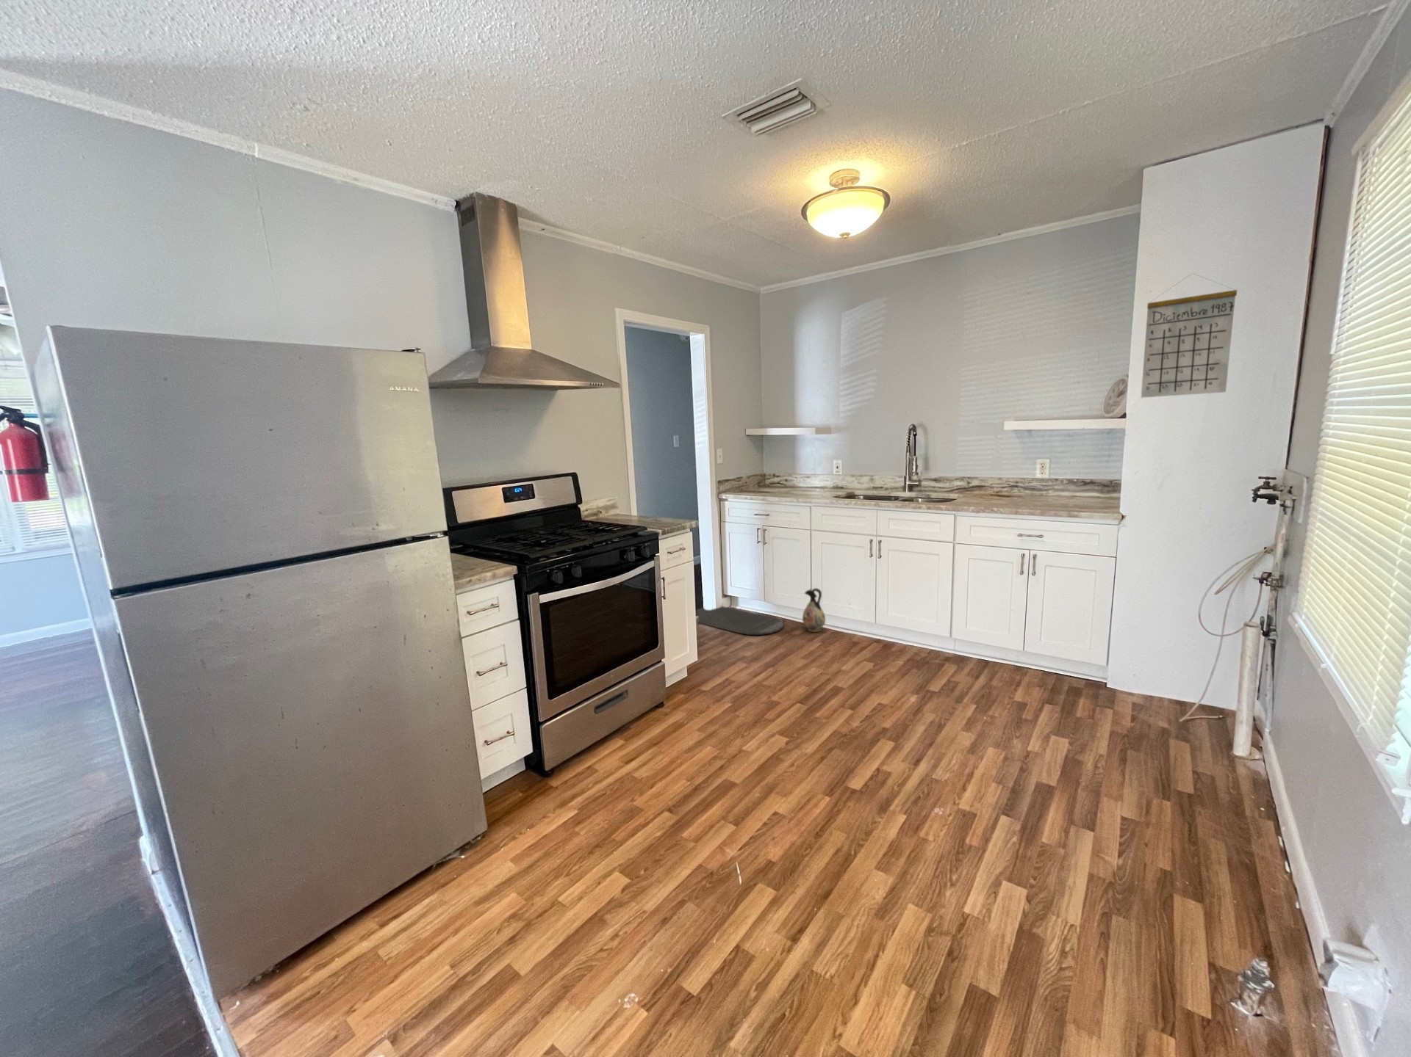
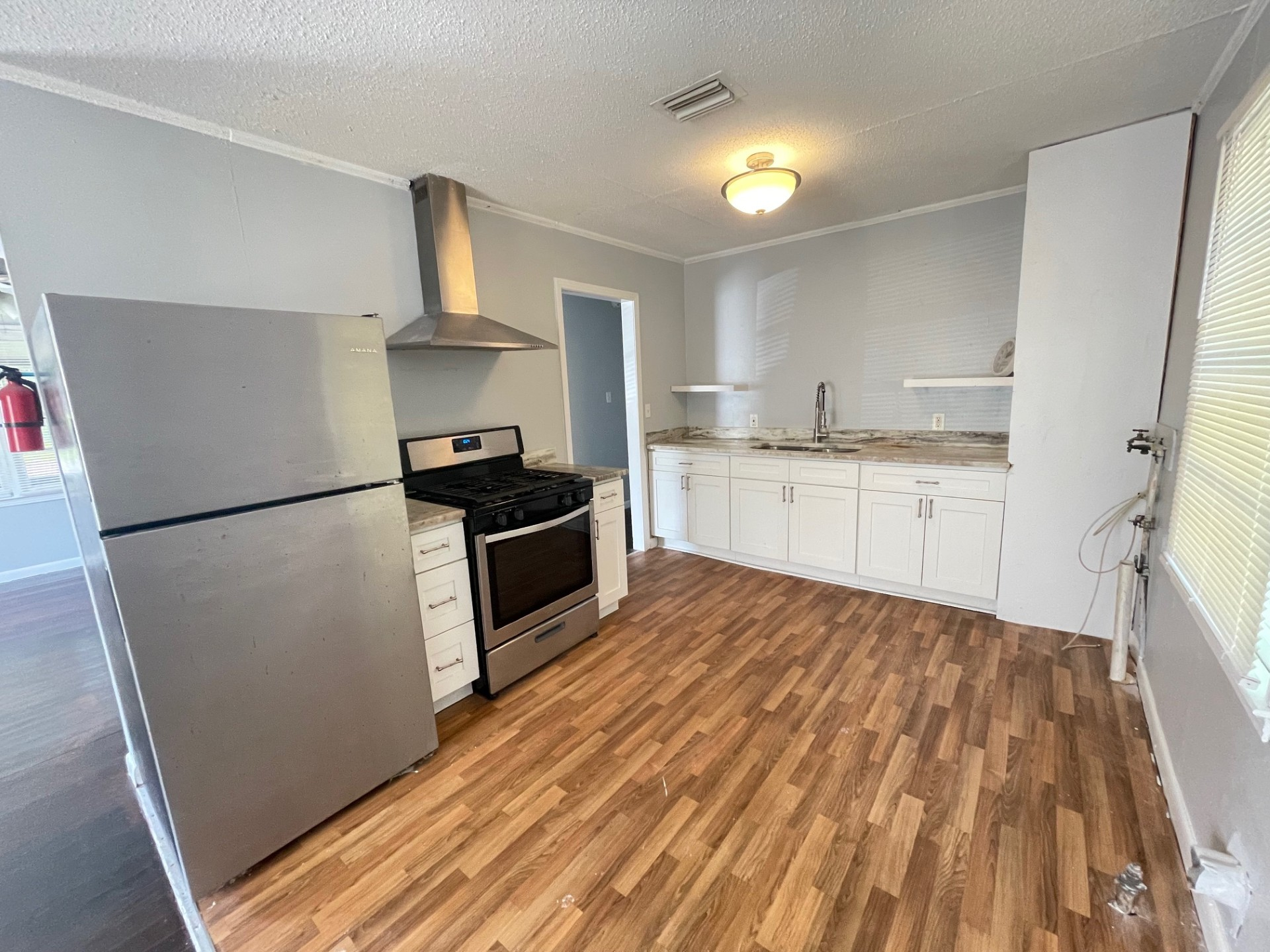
- door mat (734, 620)
- ceramic jug (814, 608)
- calendar (1187, 334)
